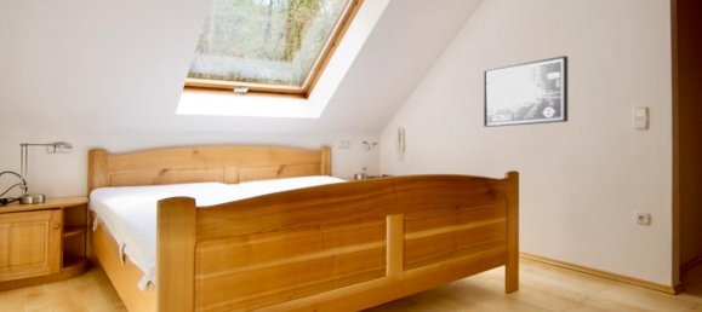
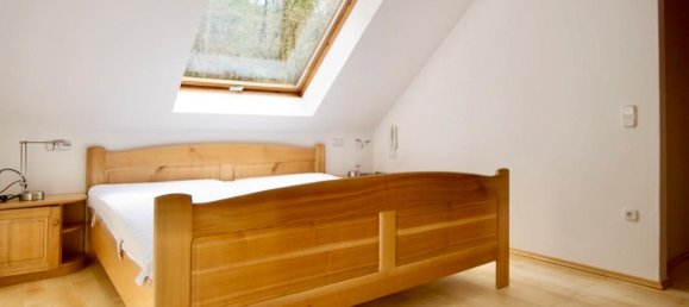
- wall art (523, 93)
